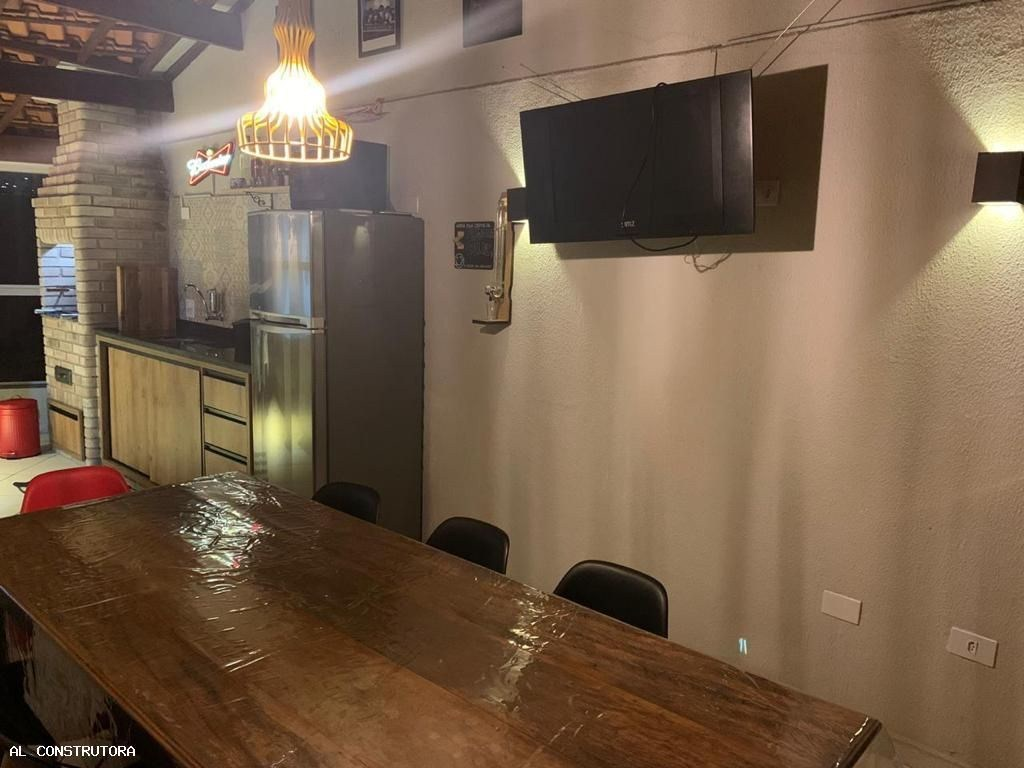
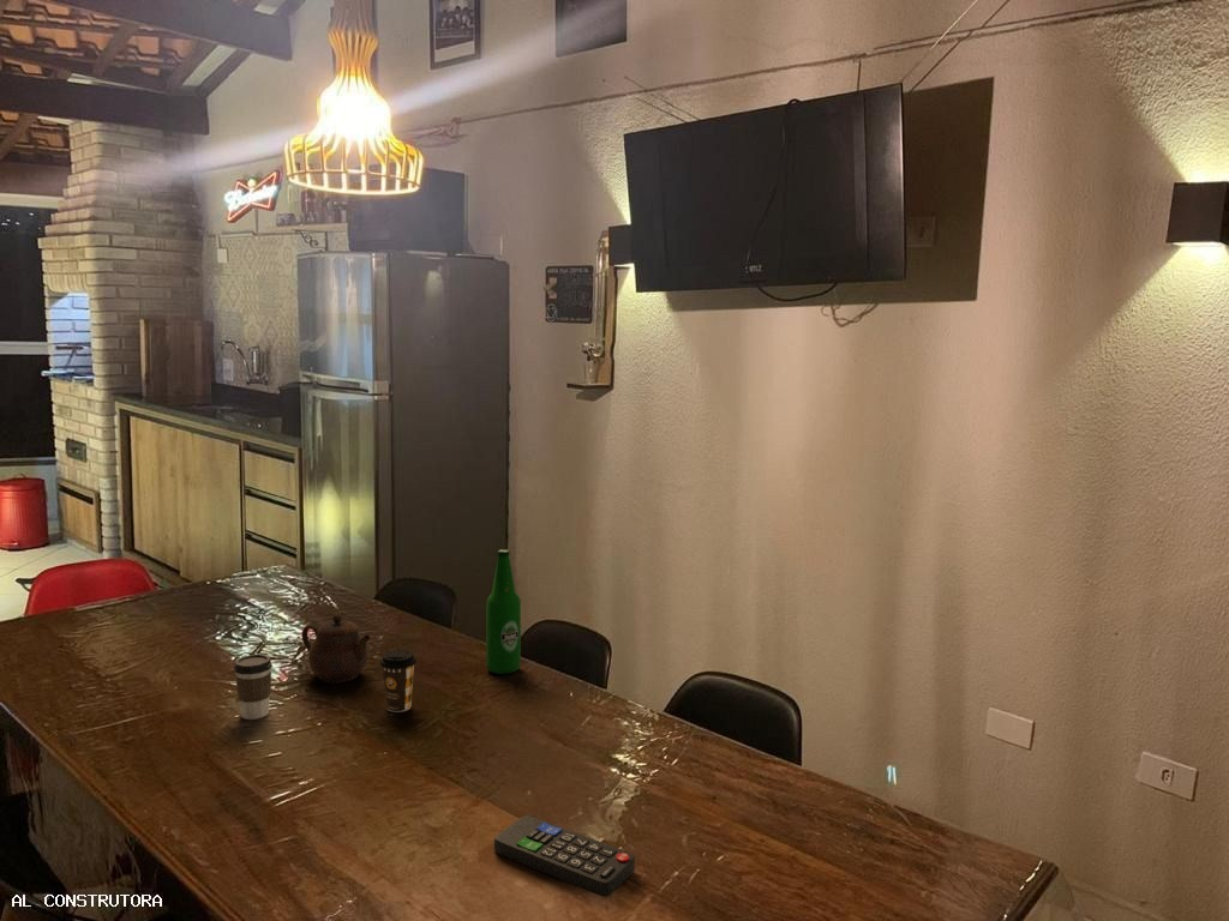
+ coffee cup (253, 687)
+ beer bottle (503, 610)
+ coffee cup (398, 681)
+ teapot (335, 644)
+ remote control (563, 851)
